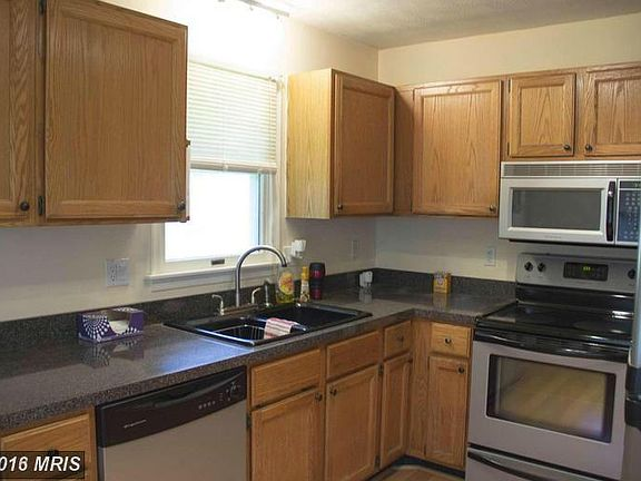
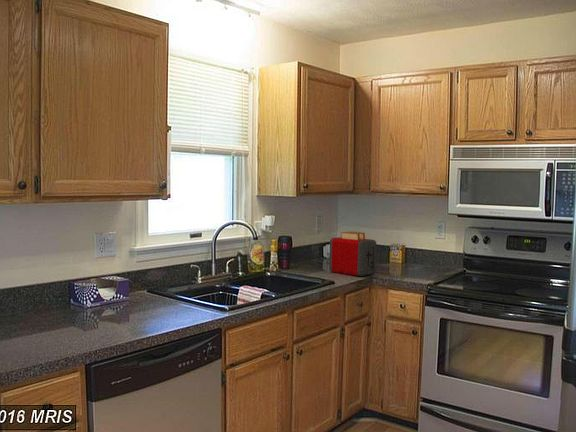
+ toaster (353, 252)
